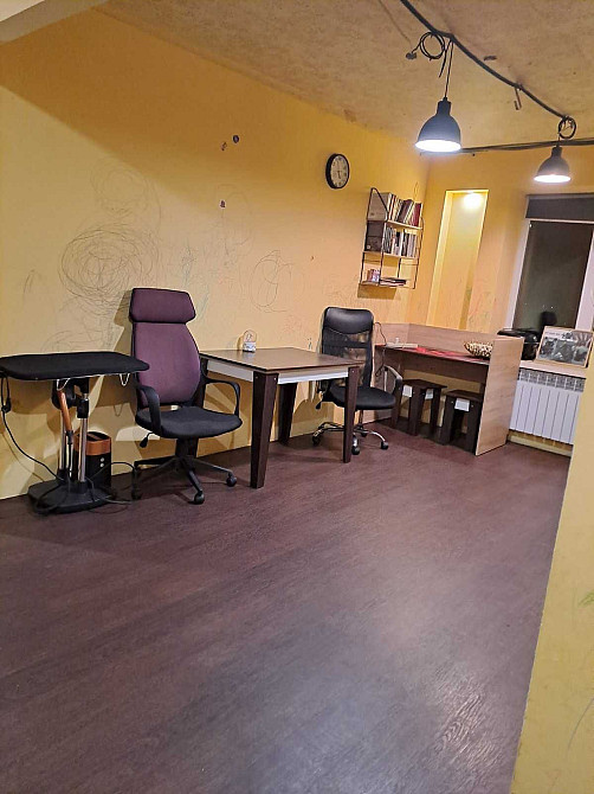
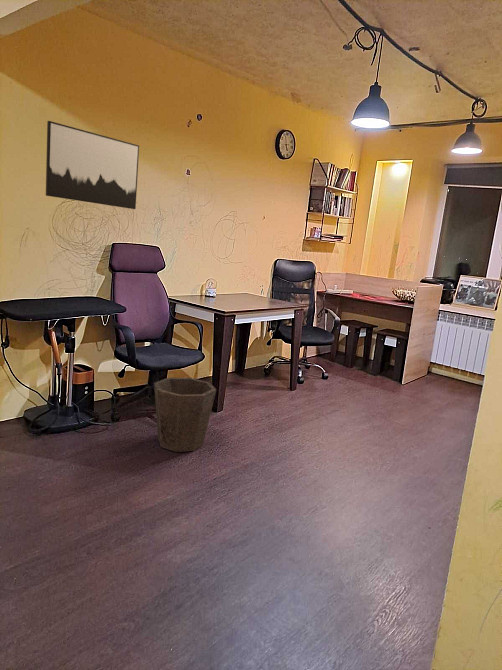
+ waste bin (182, 414)
+ wall art (95, 169)
